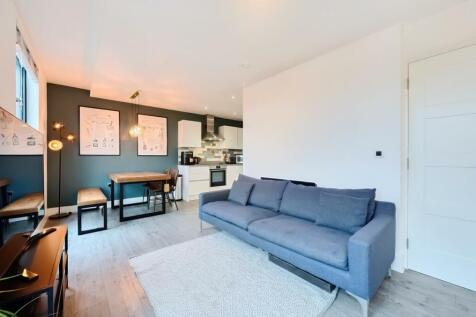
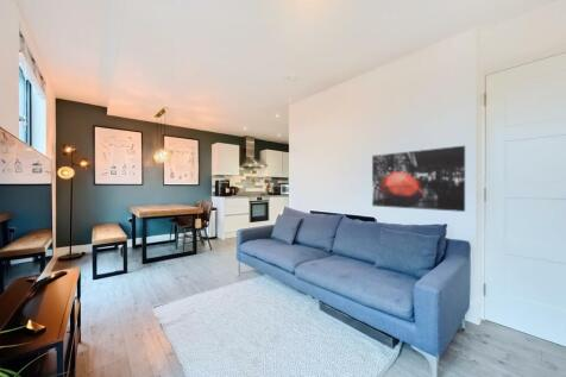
+ wall art (413, 180)
